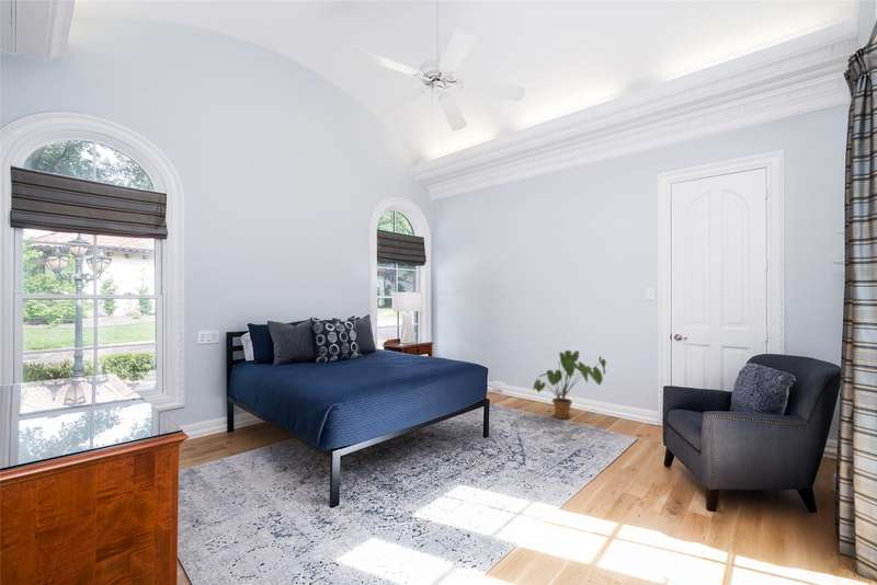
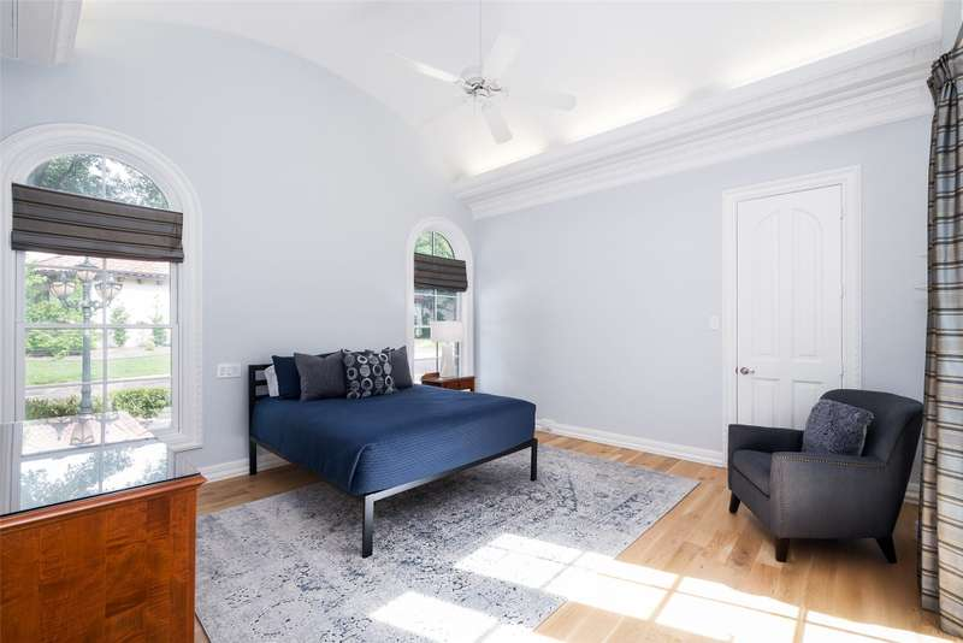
- house plant (571, 385)
